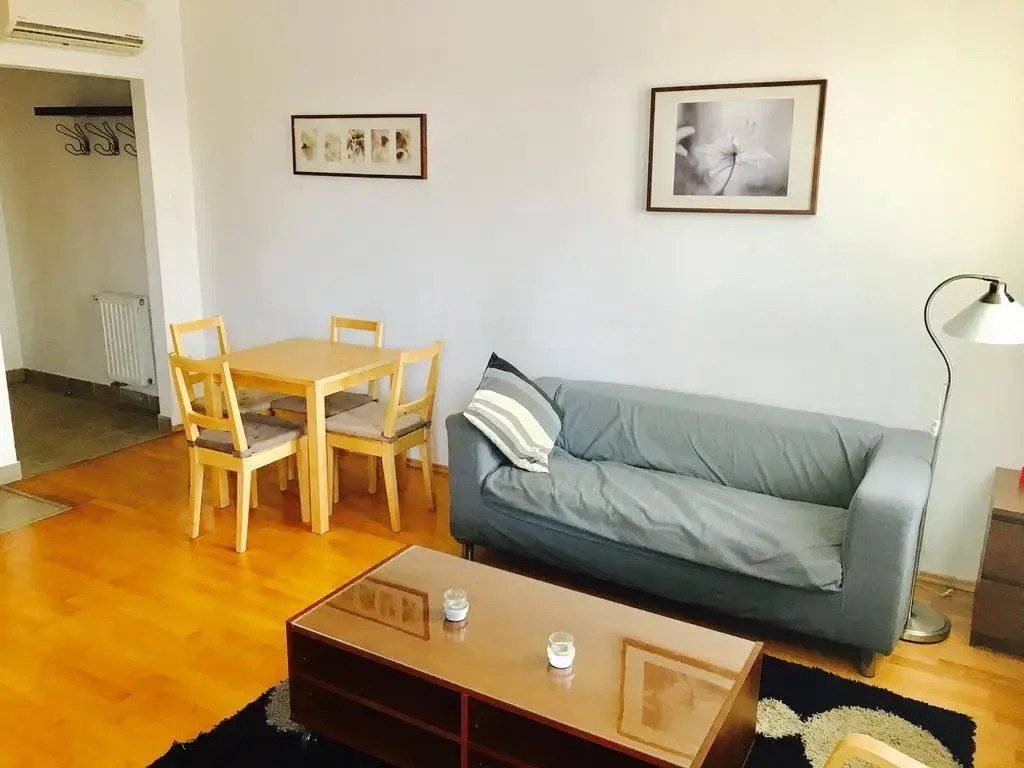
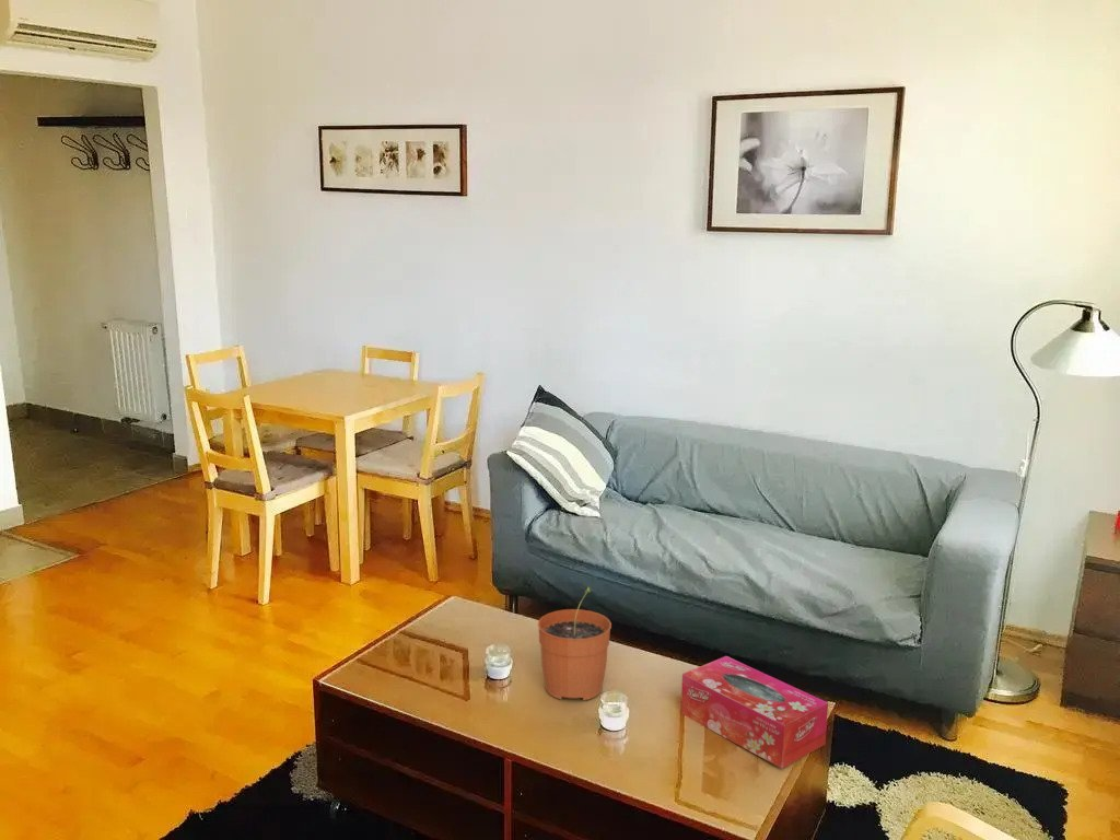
+ plant pot (574, 639)
+ tissue box (751, 708)
